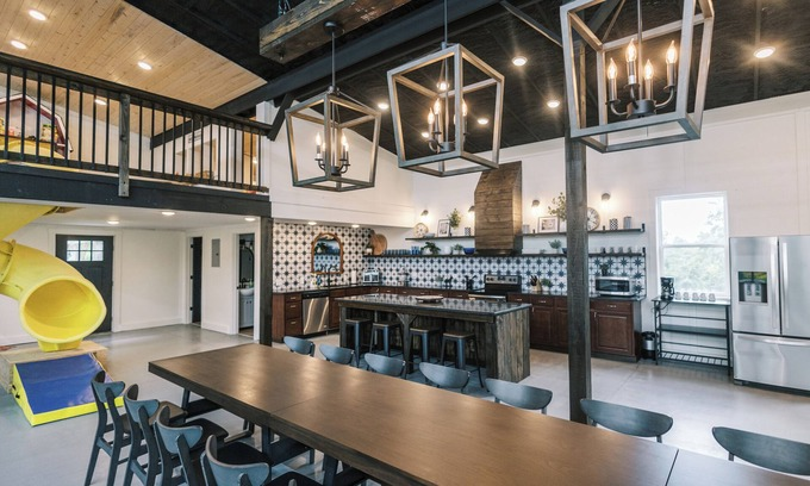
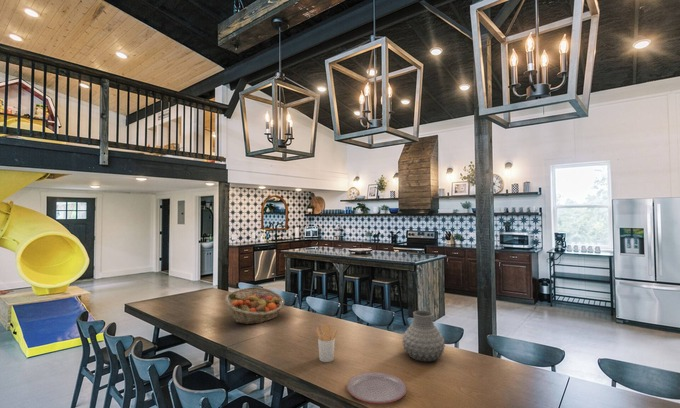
+ utensil holder (326, 341)
+ fruit basket (255, 304)
+ plate (376, 388)
+ vase (423, 334)
